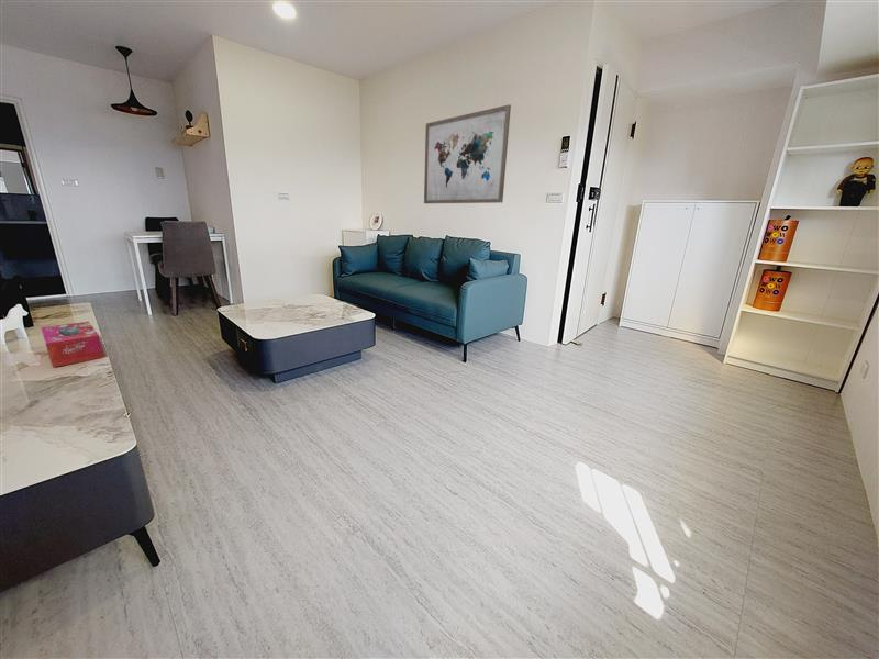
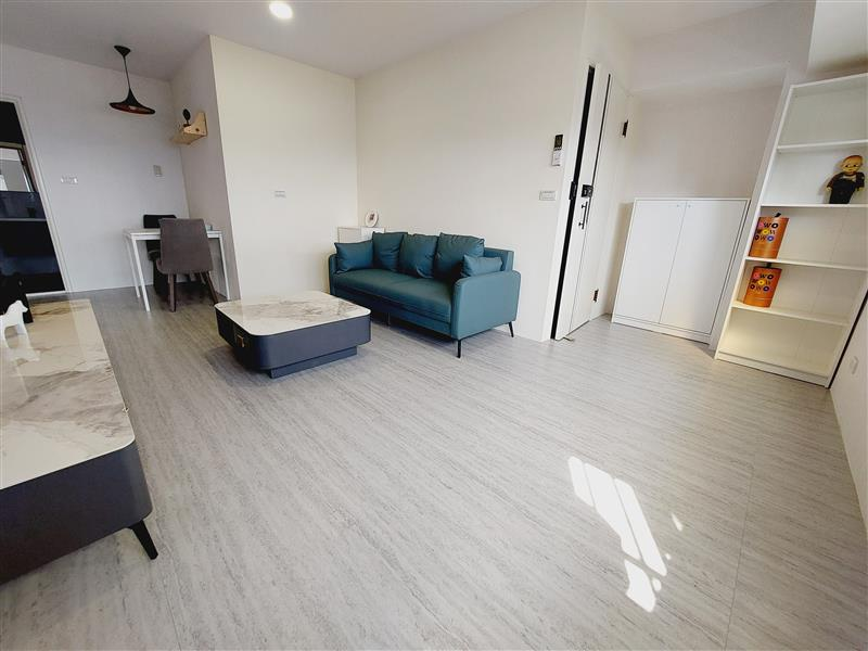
- wall art (461, 160)
- tissue box (71, 342)
